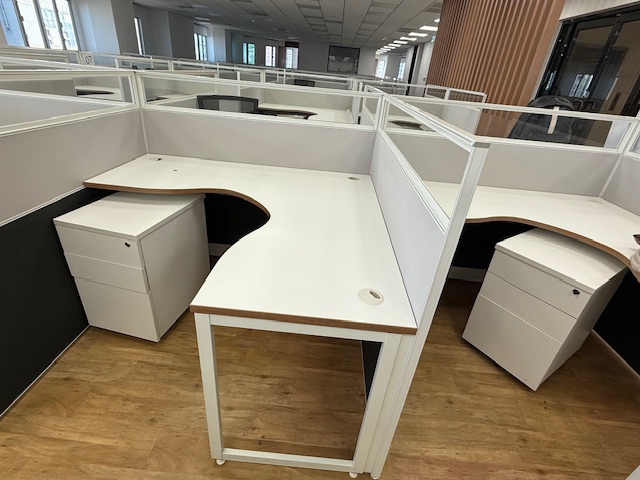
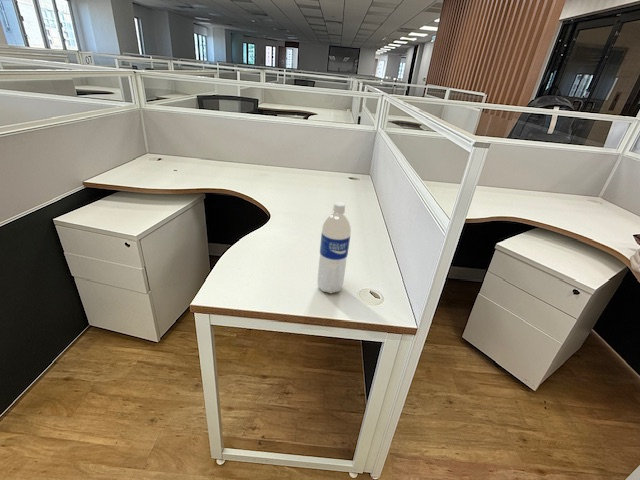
+ water bottle (334, 248)
